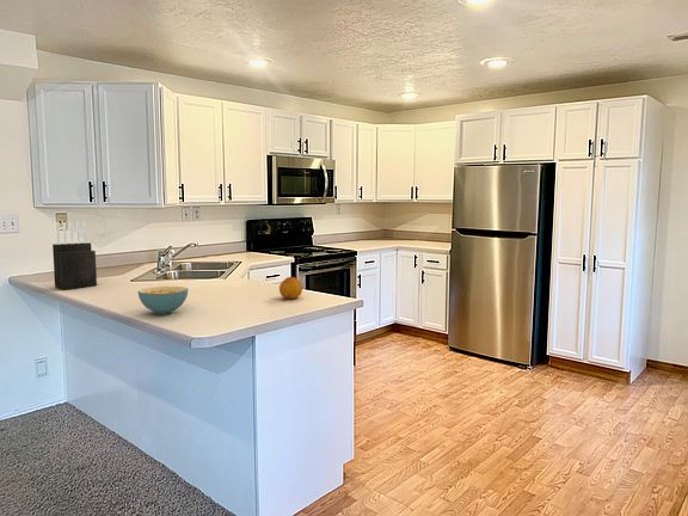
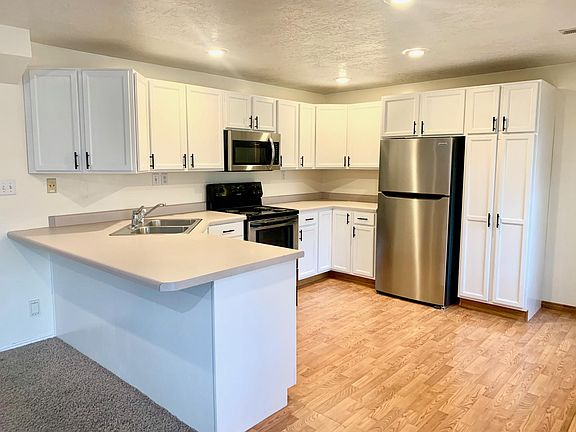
- fruit (290, 287)
- cereal bowl (164, 301)
- knife block (75, 254)
